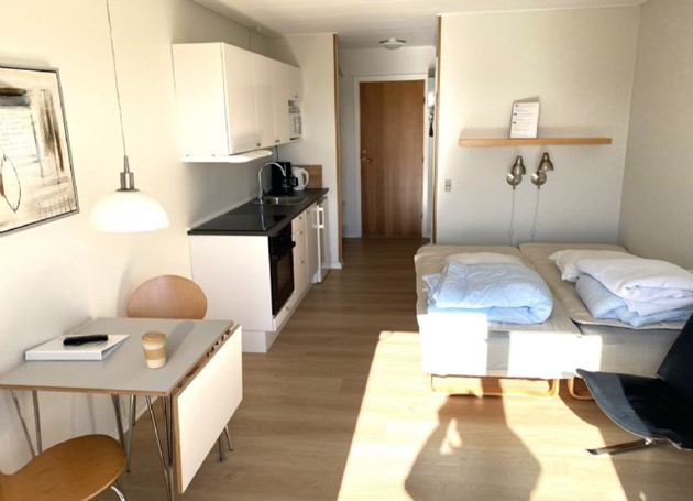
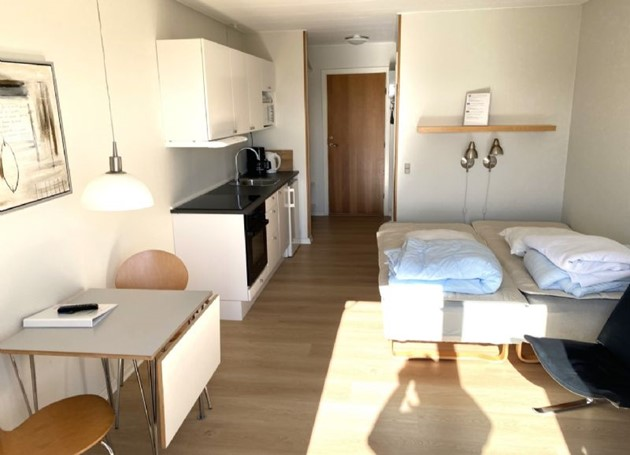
- coffee cup (155, 349)
